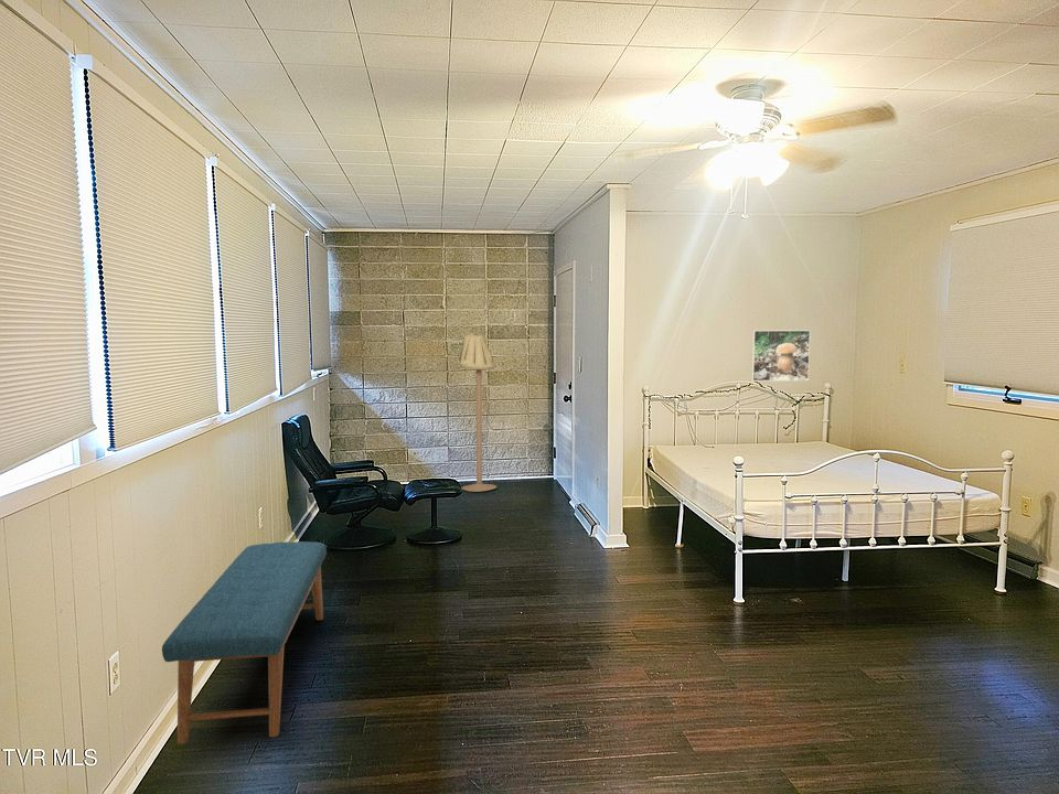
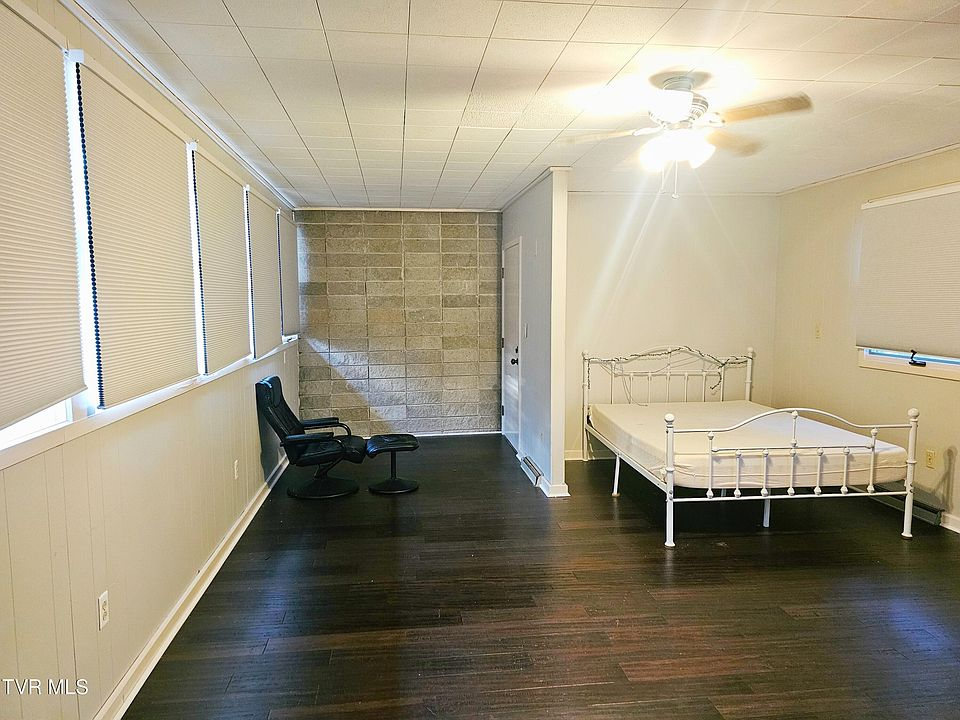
- floor lamp (478, 410)
- bench (260, 623)
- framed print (780, 355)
